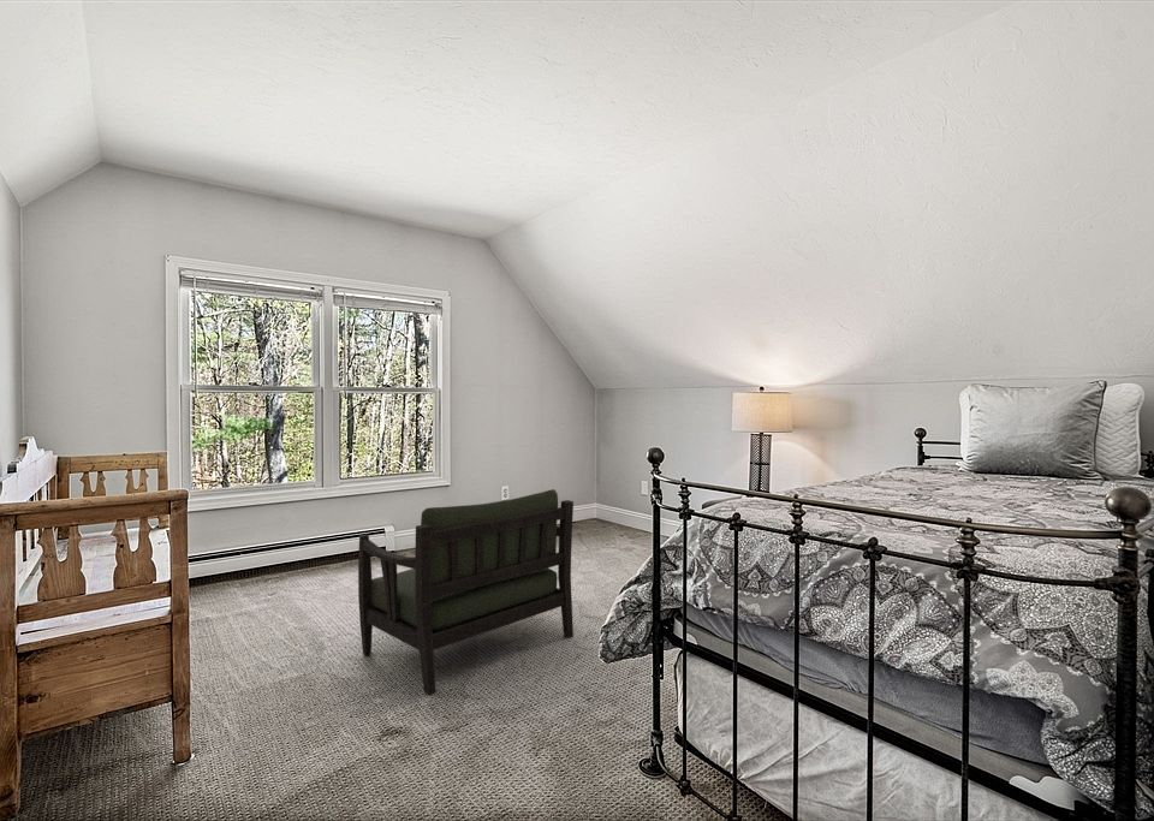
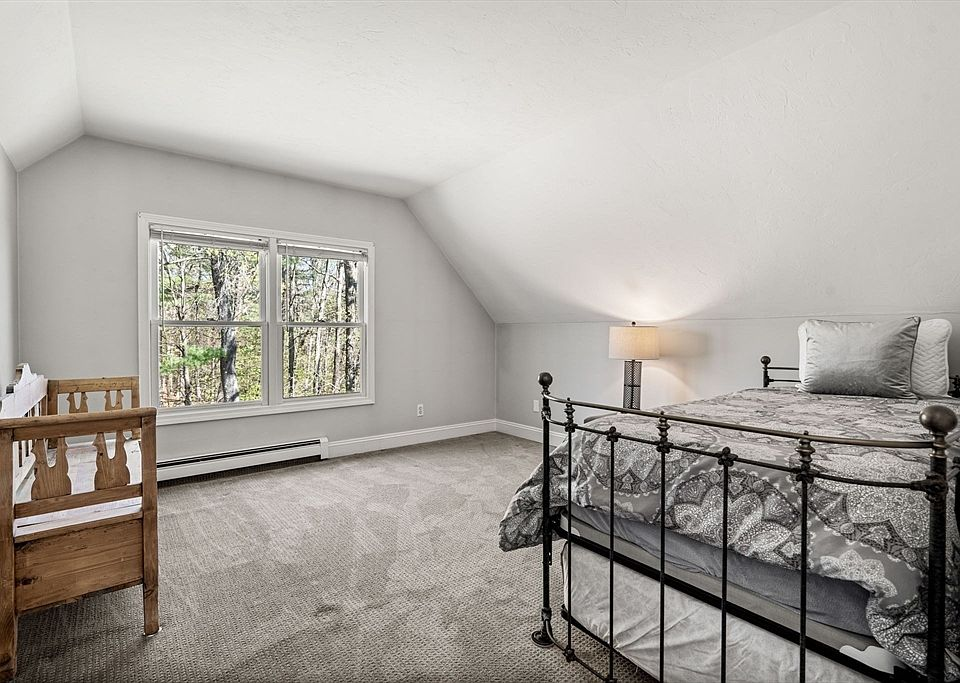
- armchair (469, 569)
